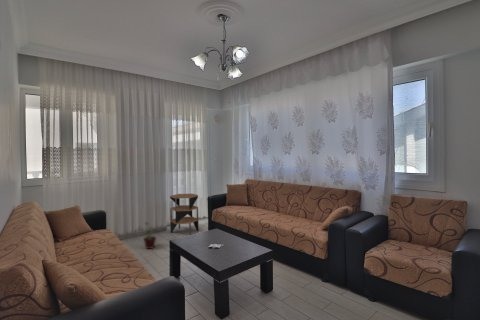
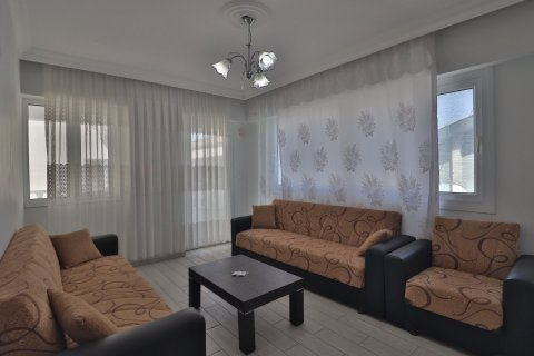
- side table (184, 213)
- potted plant (146, 234)
